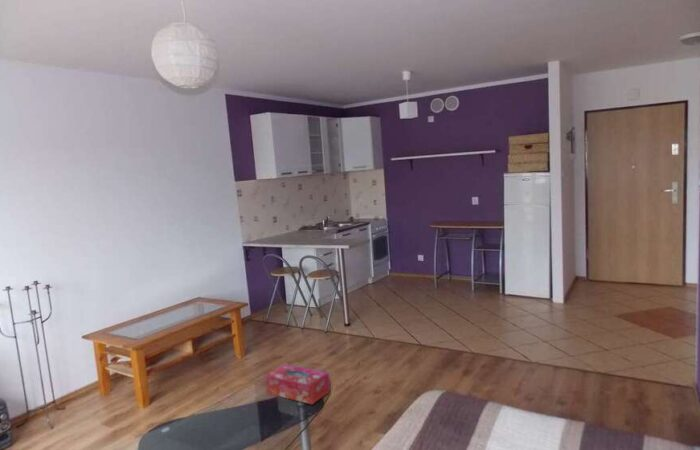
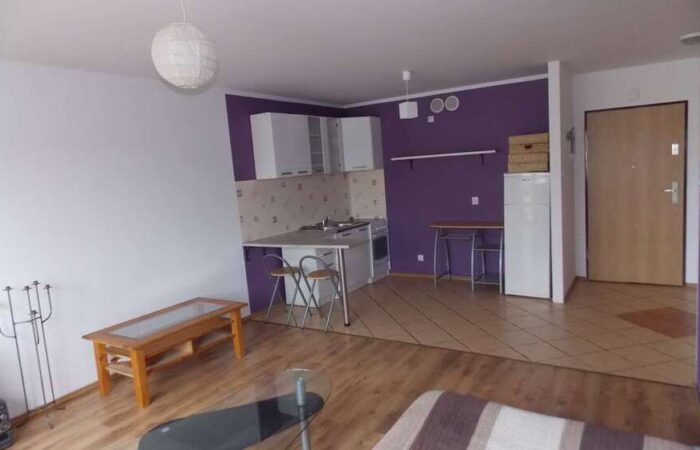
- tissue box (297, 383)
